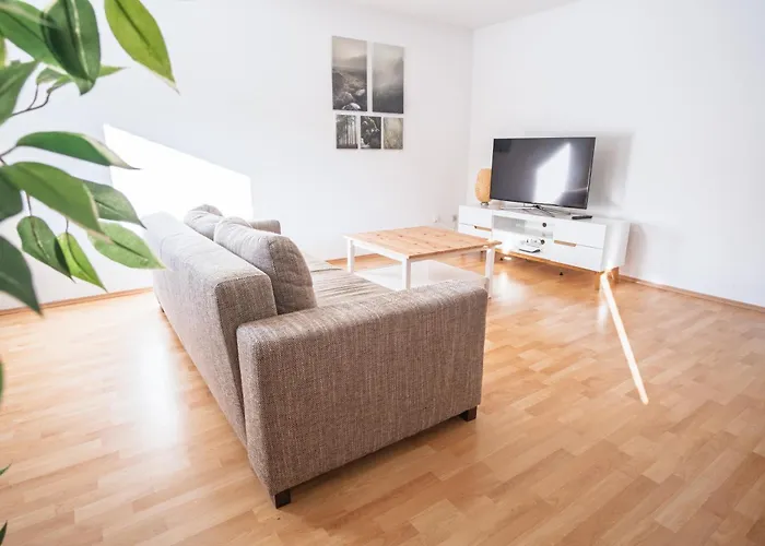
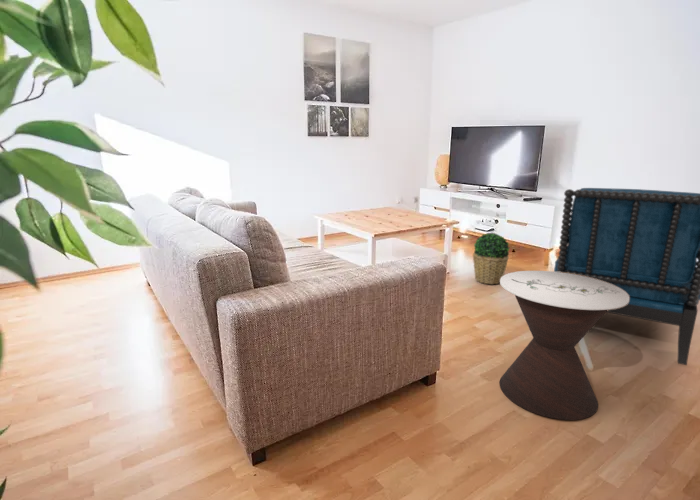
+ potted plant (490, 257)
+ chair (625, 260)
+ side table (553, 340)
